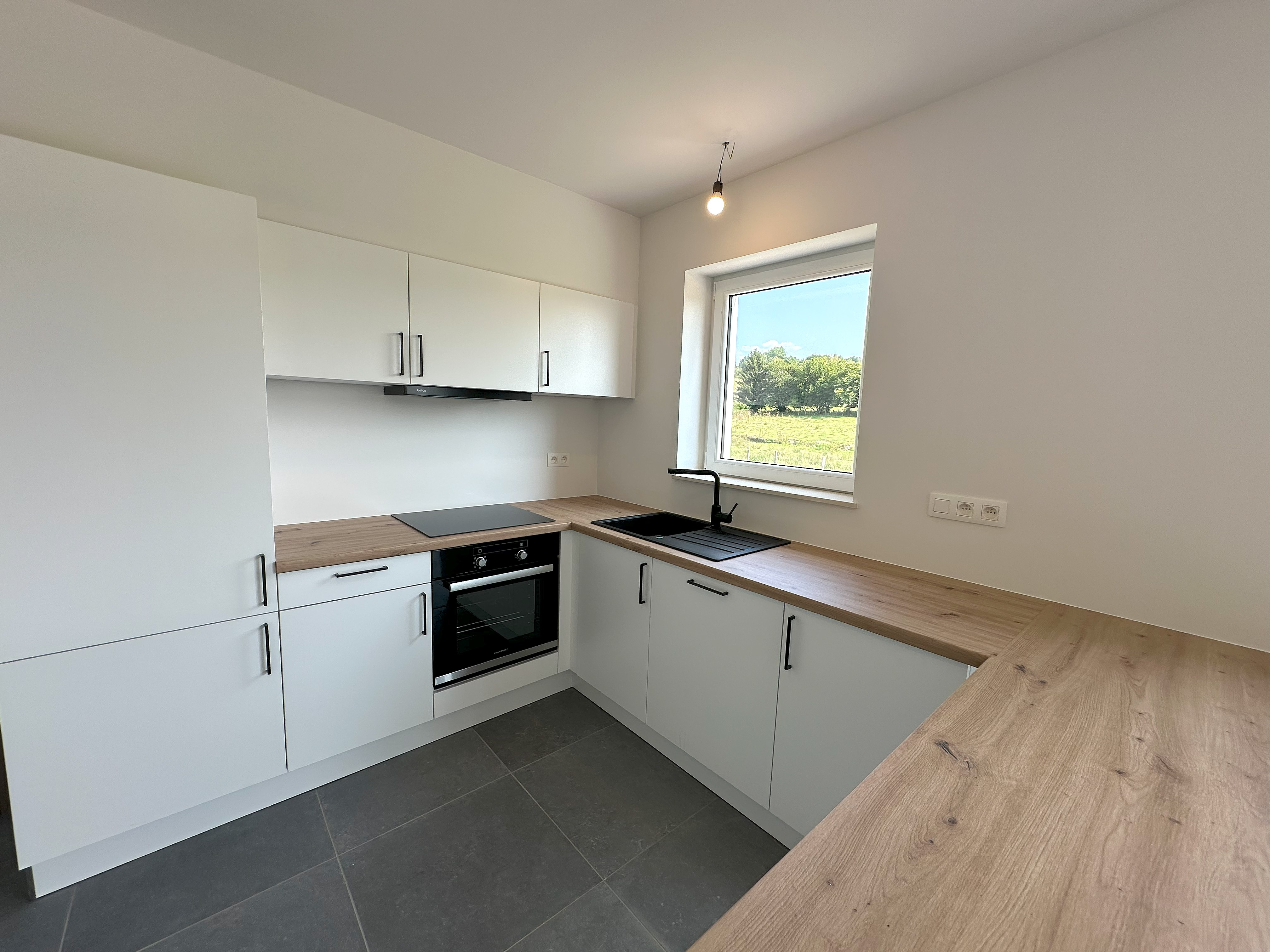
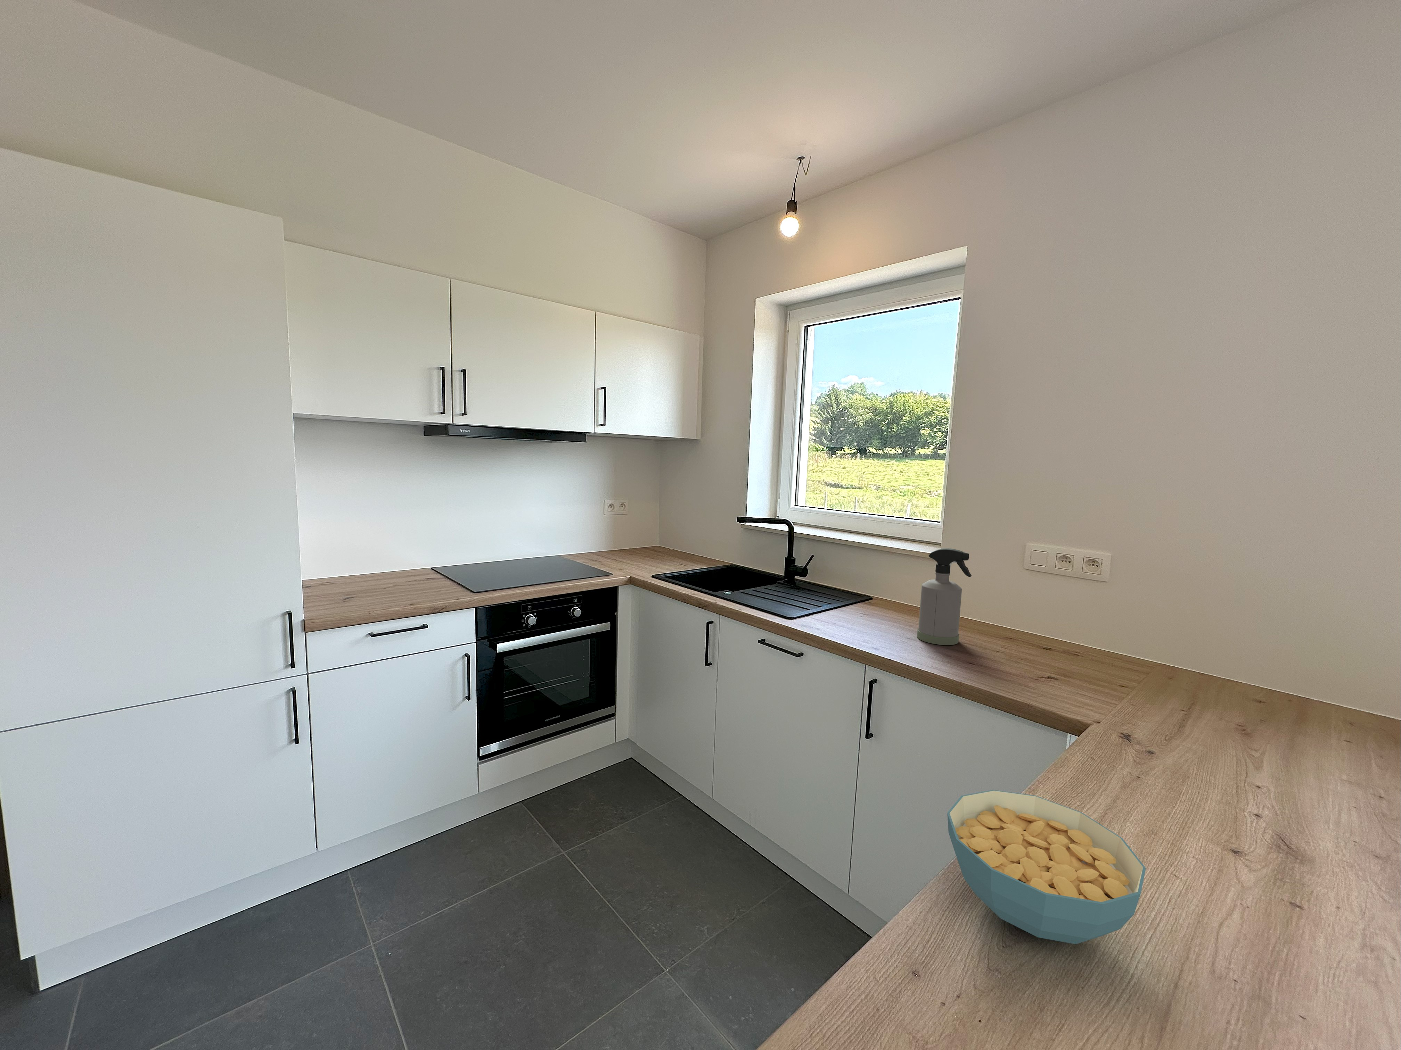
+ spray bottle (944, 594)
+ cereal bowl (1036, 877)
